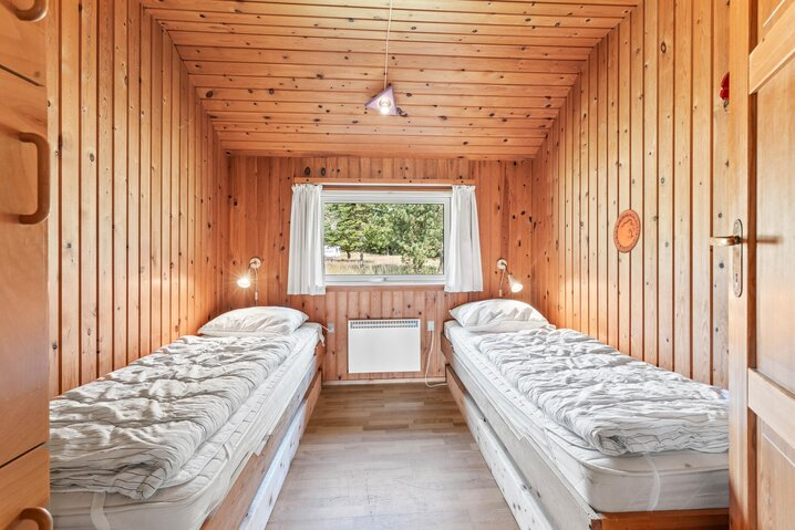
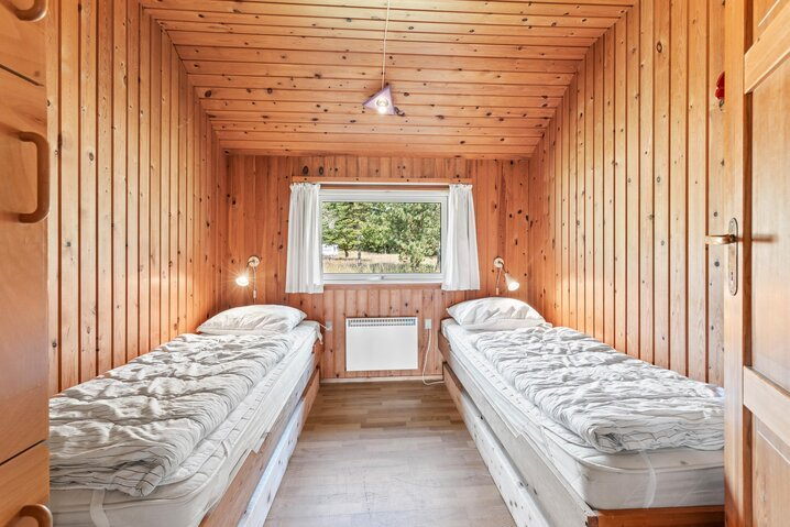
- decorative plate (627, 231)
